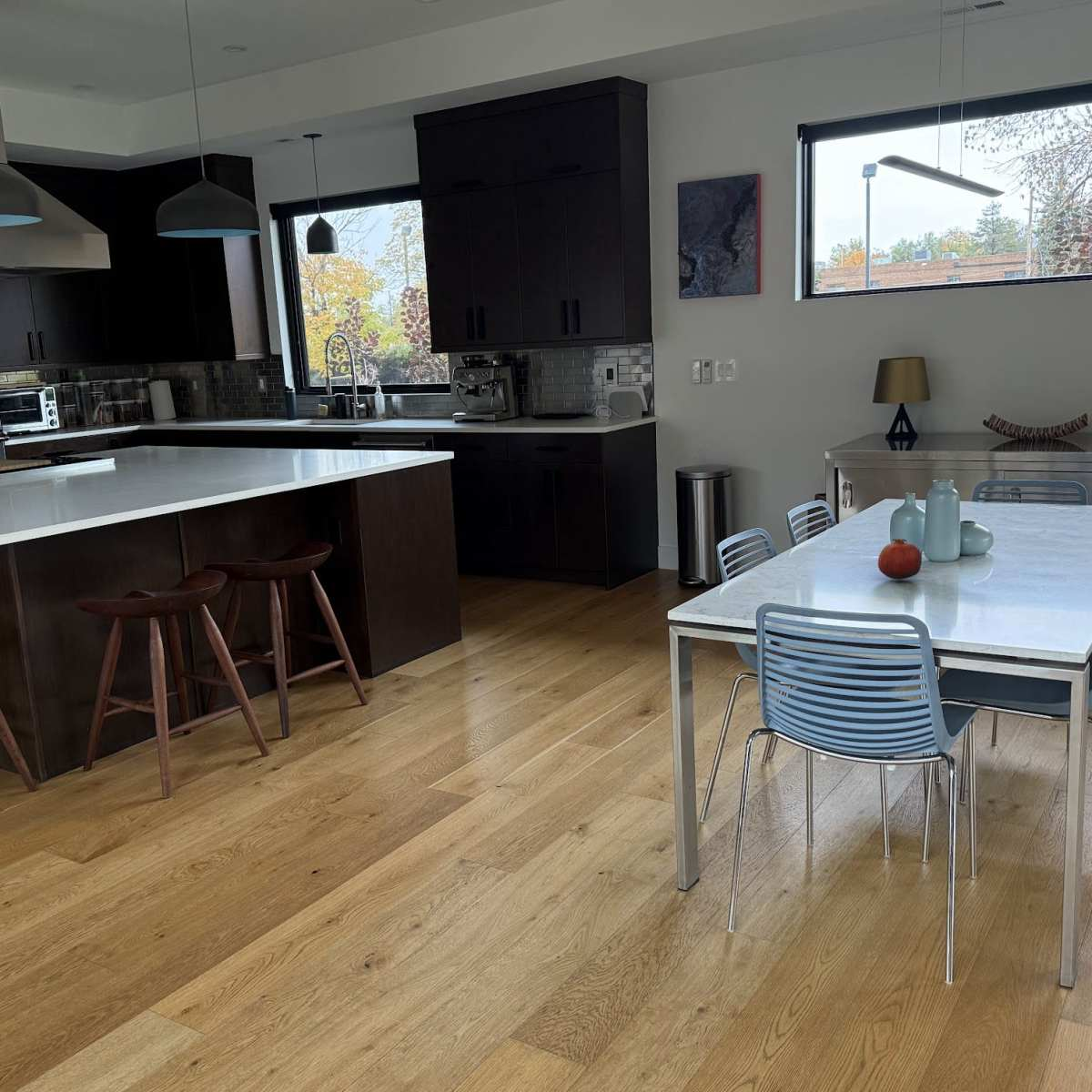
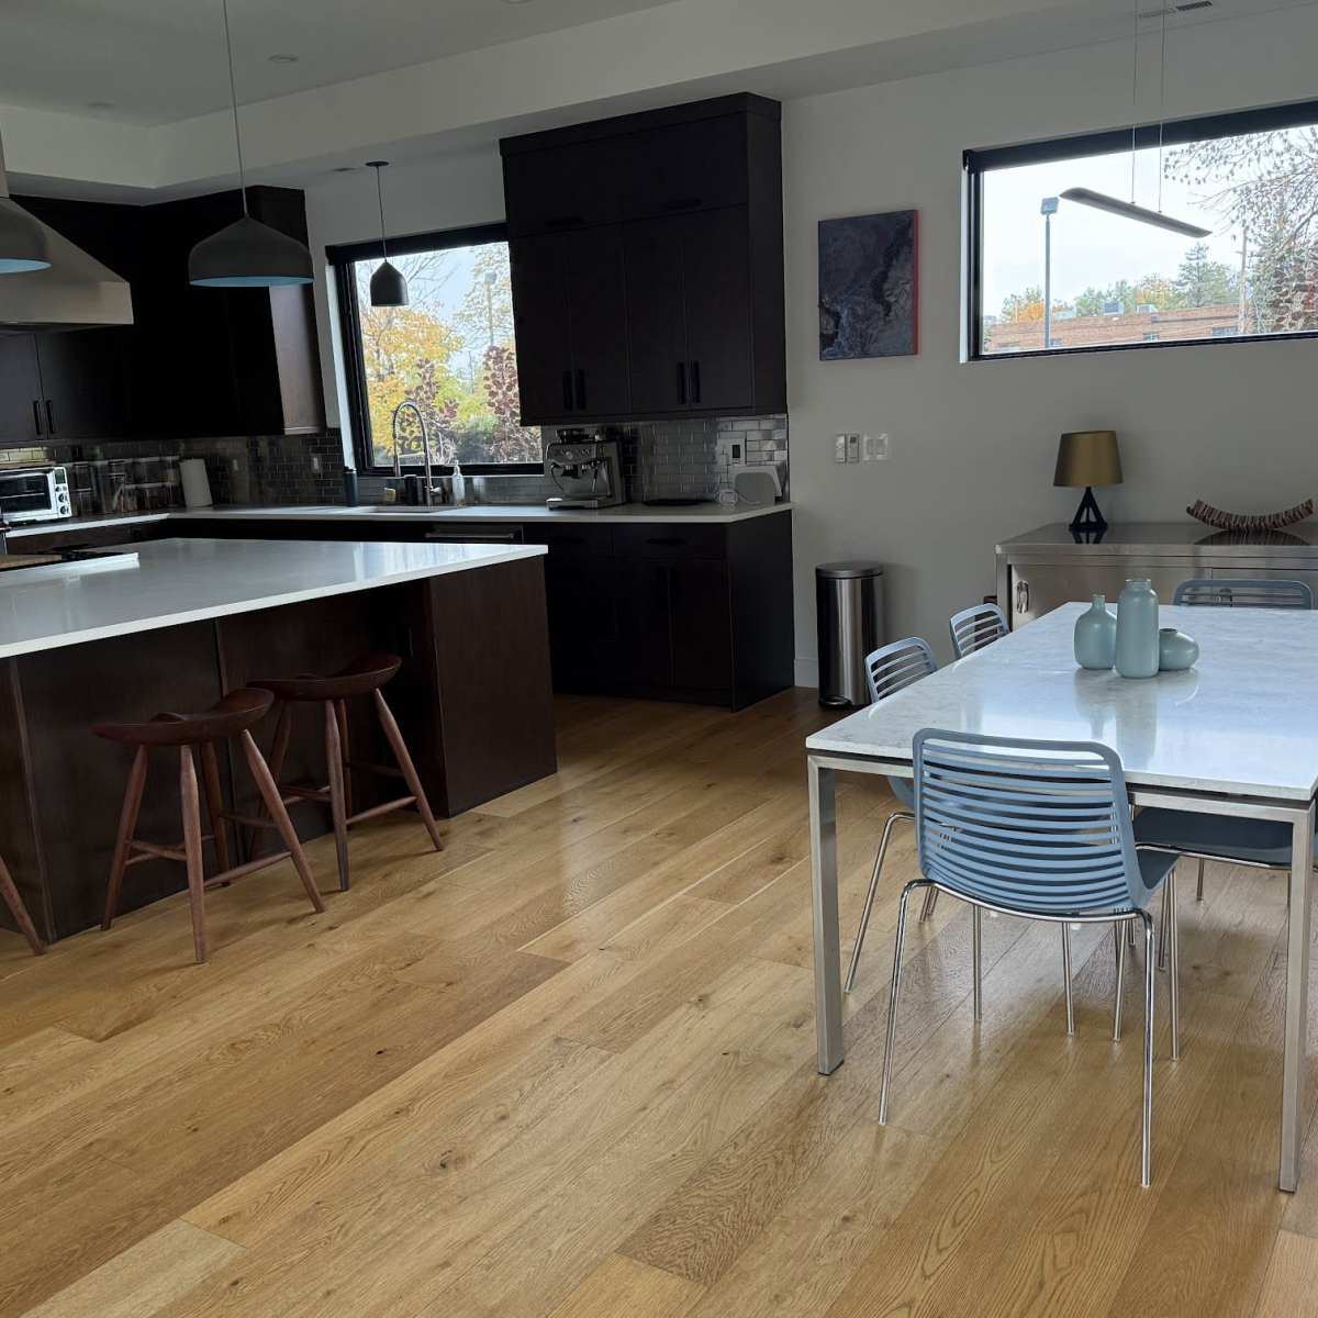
- fruit (899, 559)
